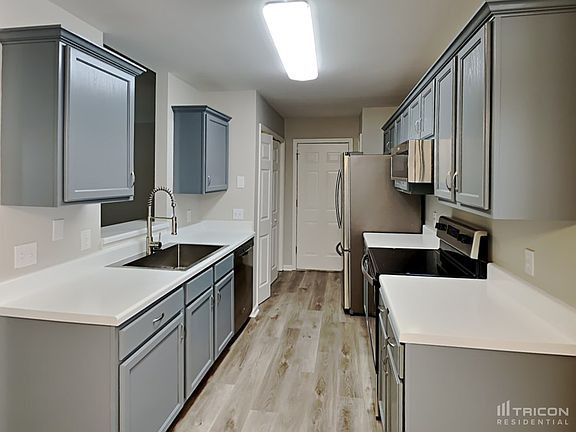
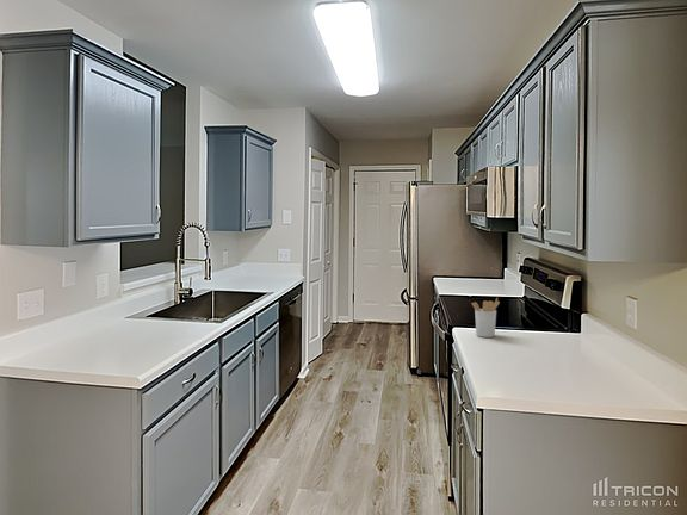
+ utensil holder (487, 317)
